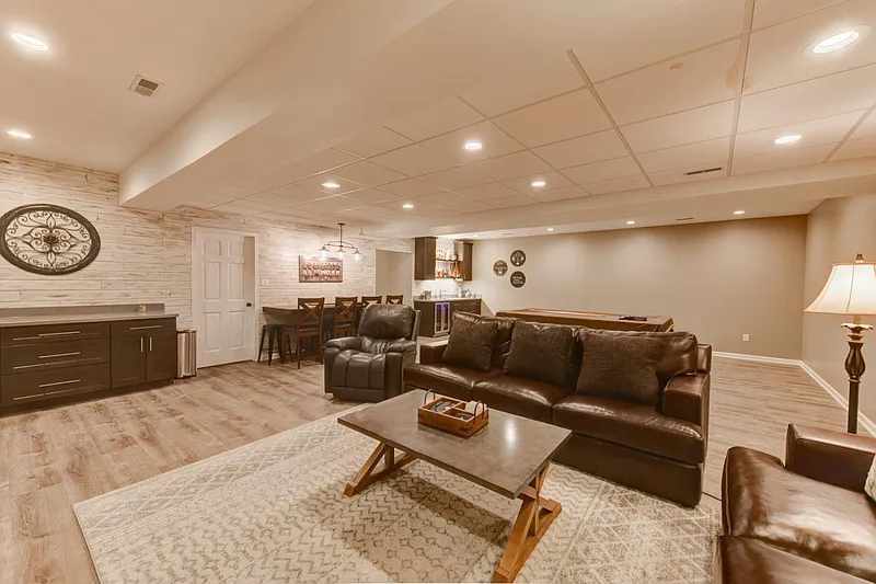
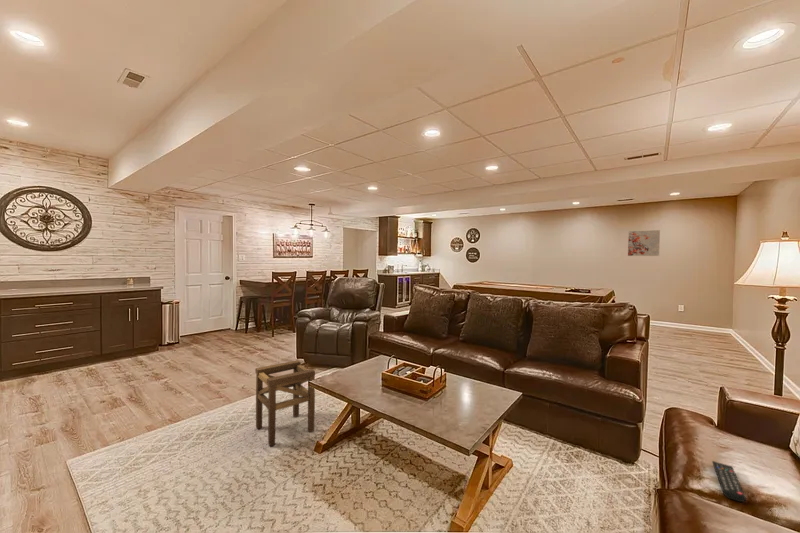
+ remote control (727, 479)
+ stool (284, 401)
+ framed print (643, 243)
